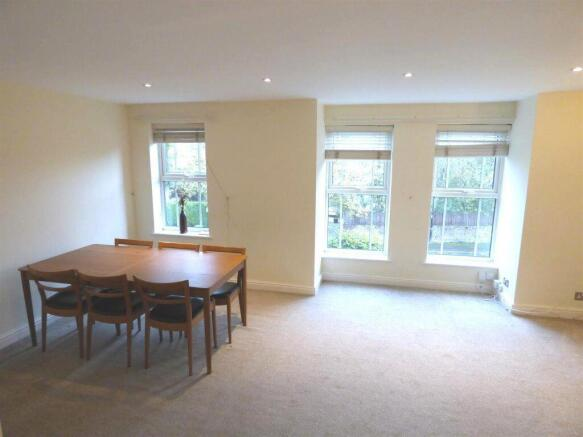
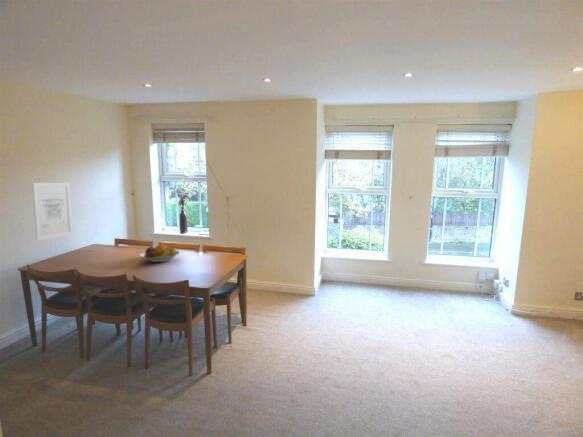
+ wall art (53, 210)
+ fruit bowl (160, 251)
